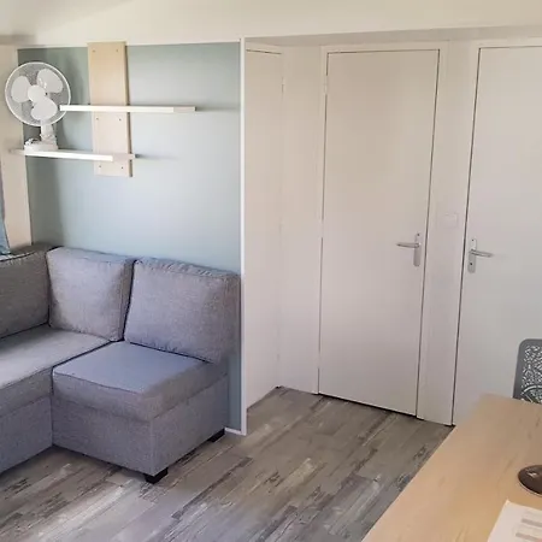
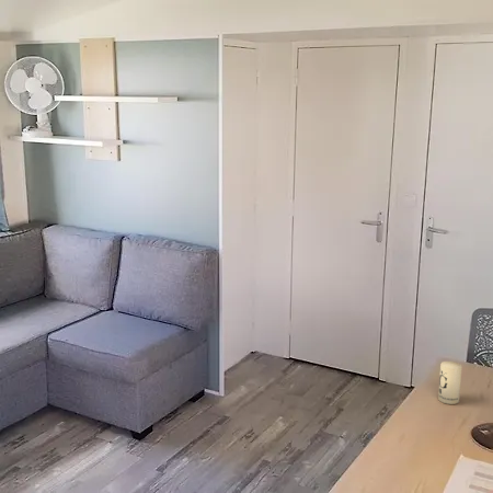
+ candle (449, 382)
